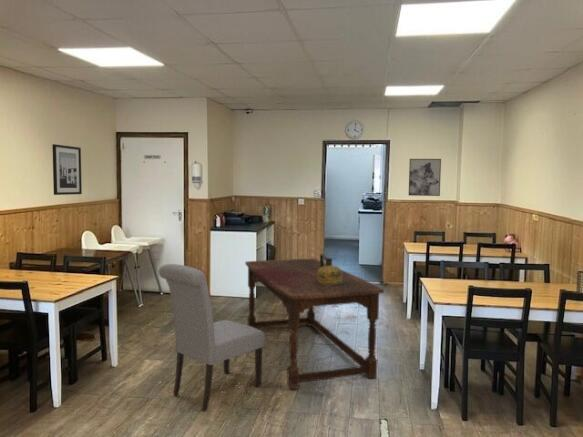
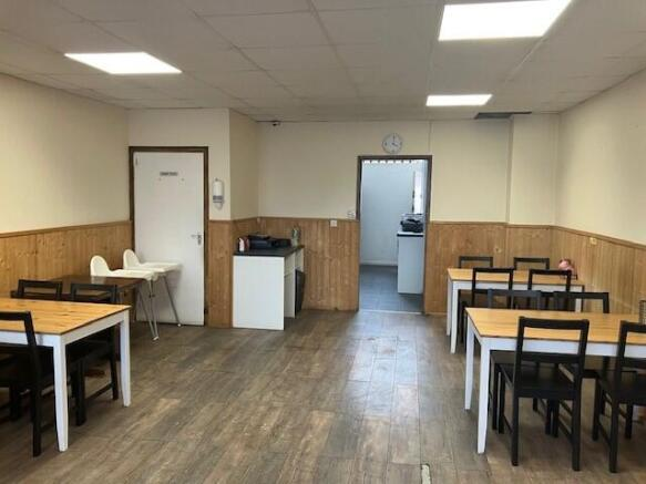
- ceramic jug (329, 268)
- chair (212, 327)
- dining table (303, 311)
- wall art (424, 177)
- wall art (67, 170)
